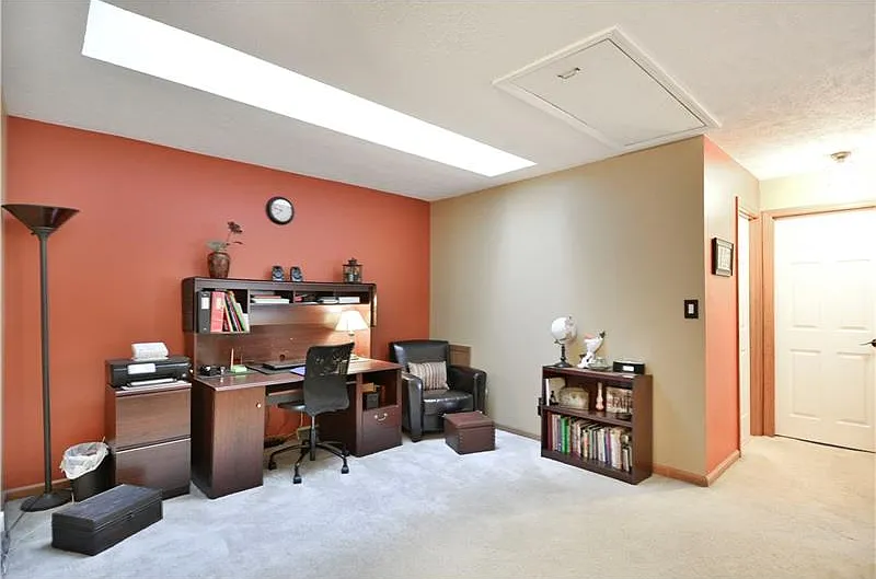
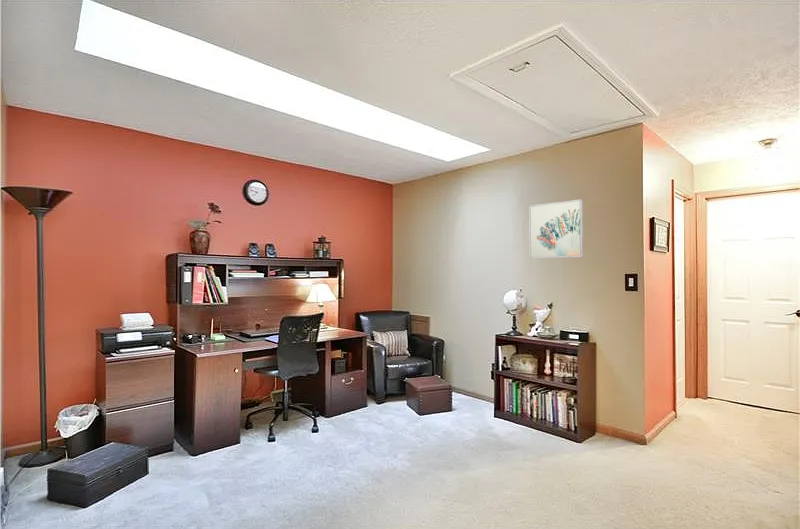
+ wall art (554, 230)
